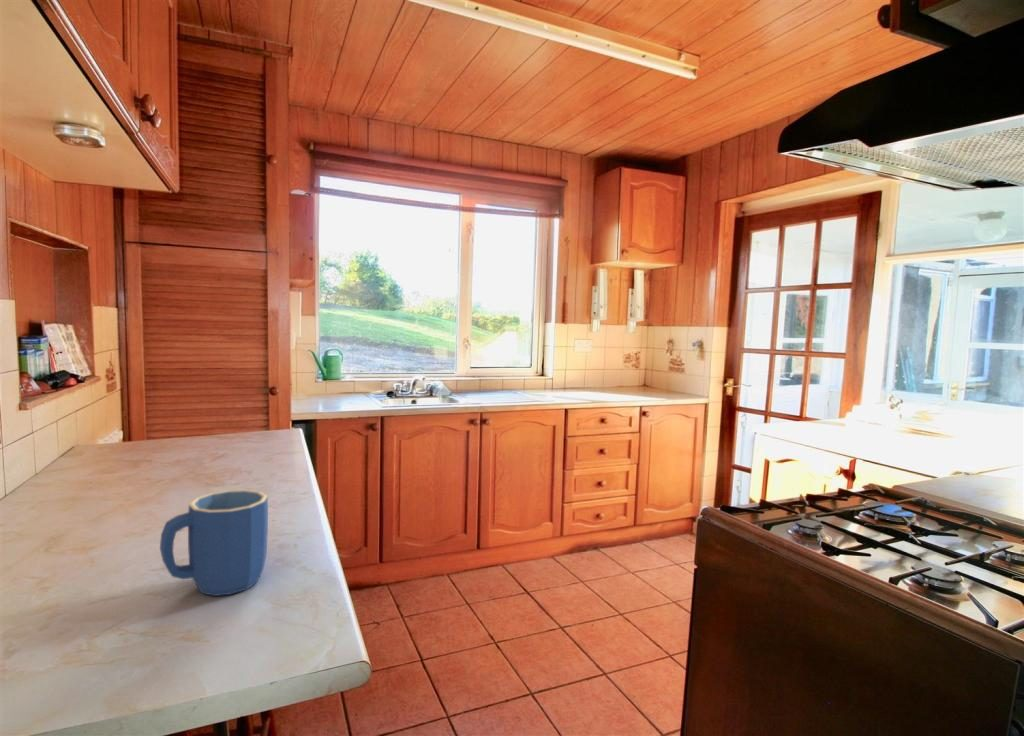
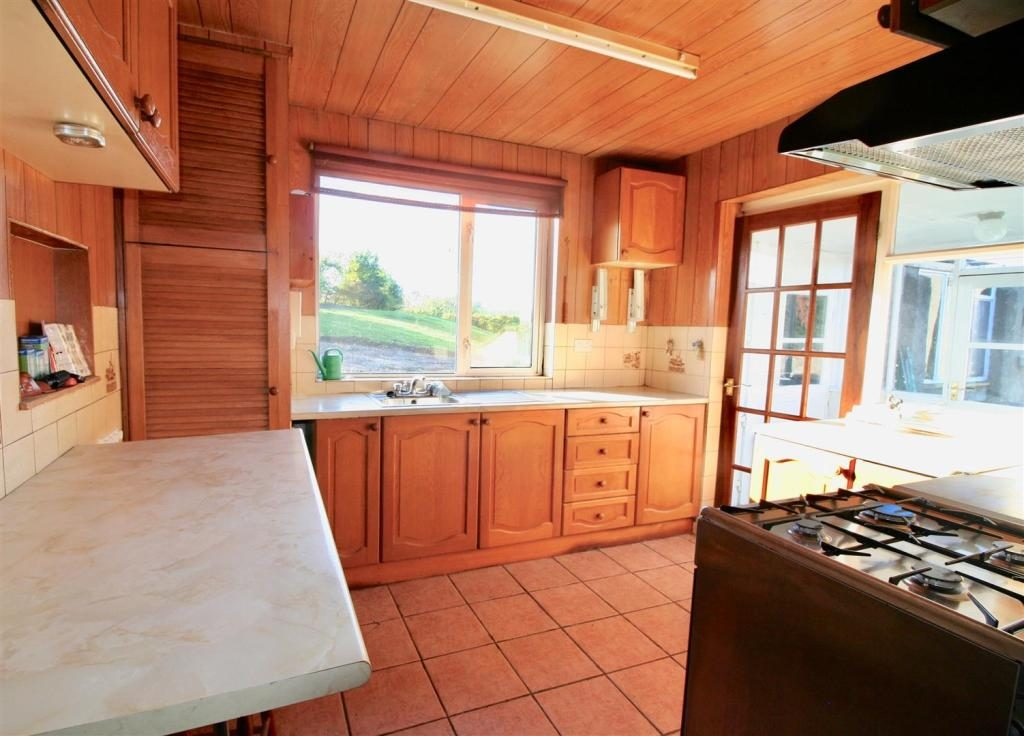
- mug (220, 543)
